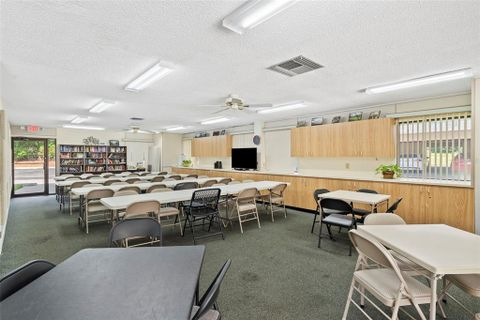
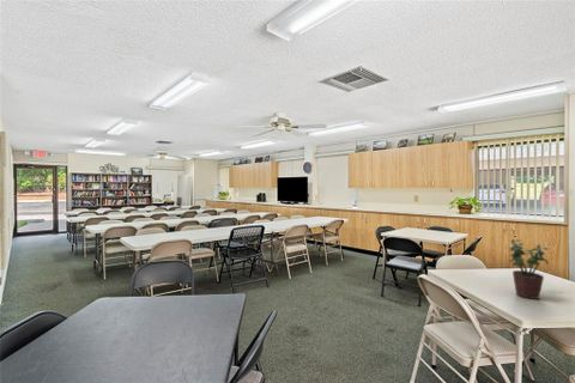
+ potted plant (528, 267)
